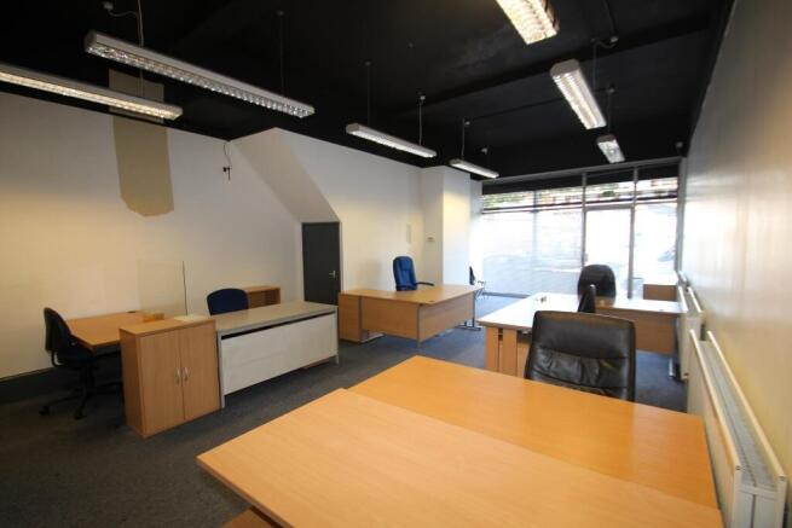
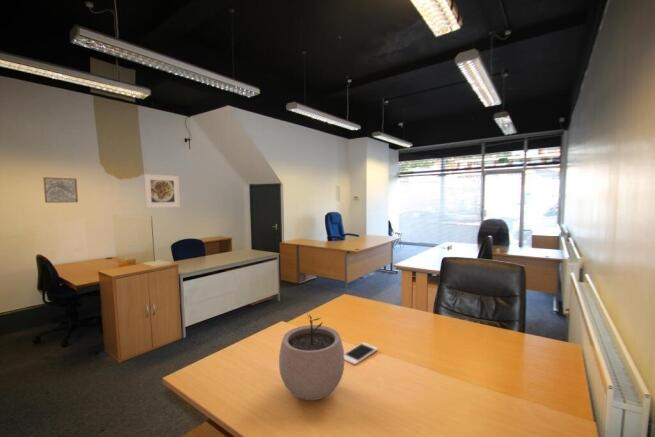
+ wall art (61, 190)
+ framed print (162, 191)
+ cell phone (359, 353)
+ plant pot (311, 352)
